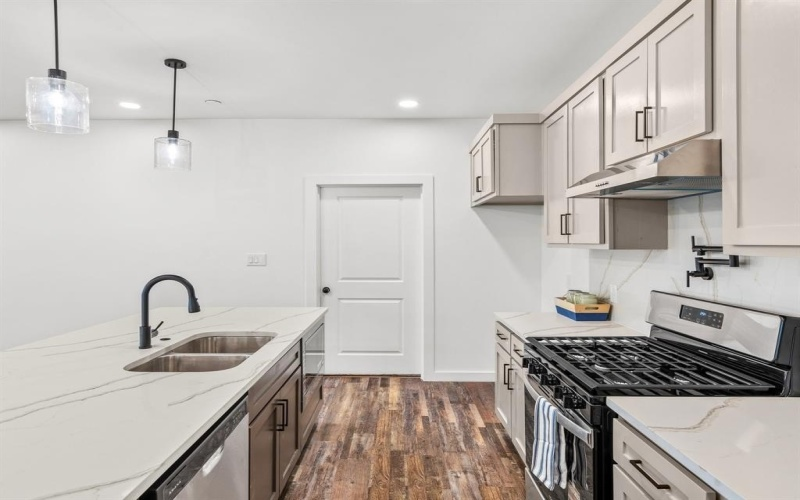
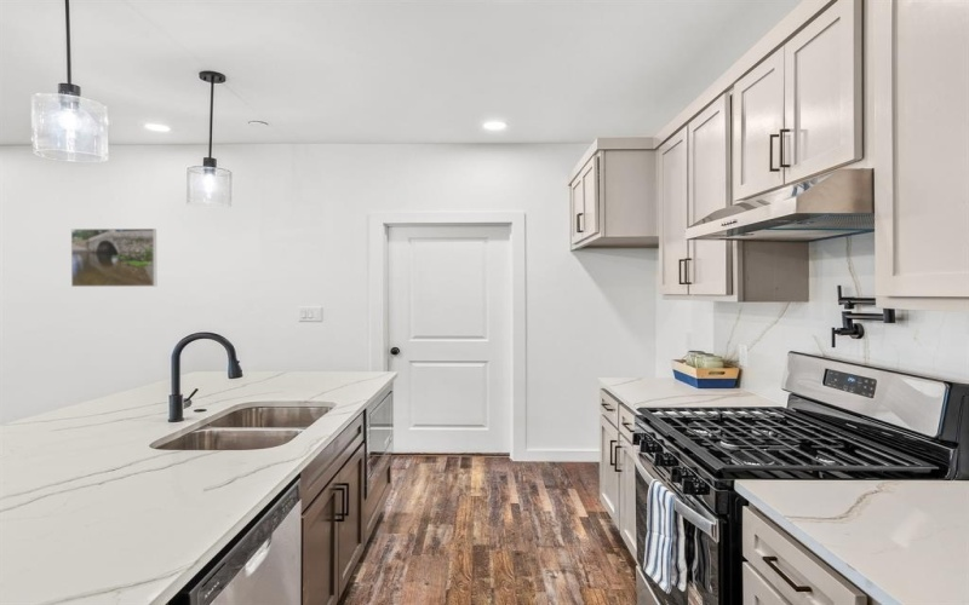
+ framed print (114, 258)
